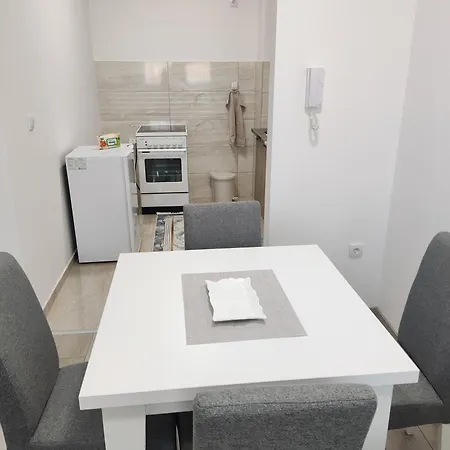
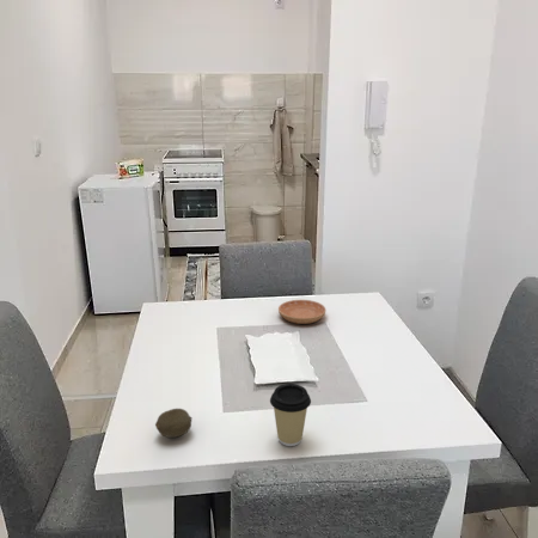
+ fruit (173, 422)
+ coffee cup (289, 416)
+ saucer (301, 312)
